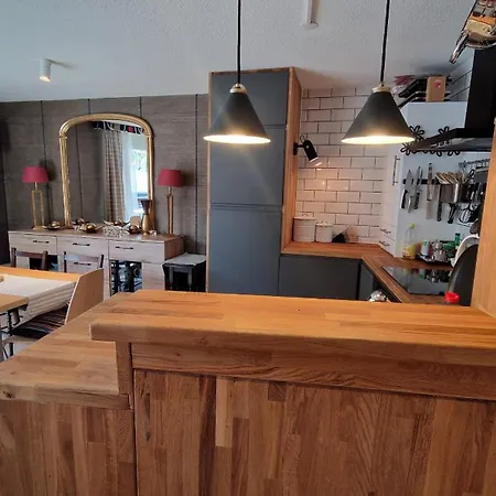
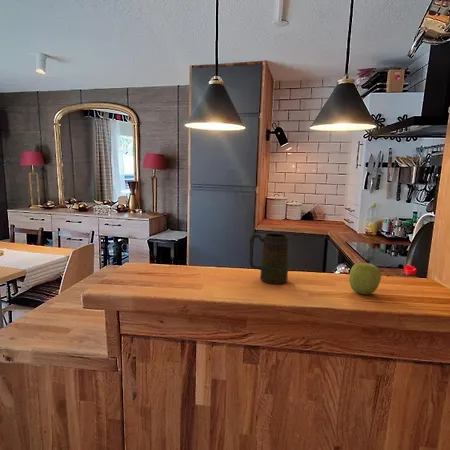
+ mug (268, 256)
+ apple (364, 277)
